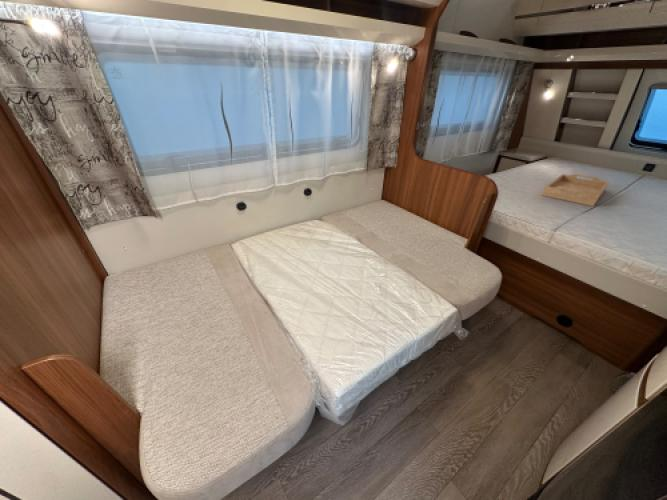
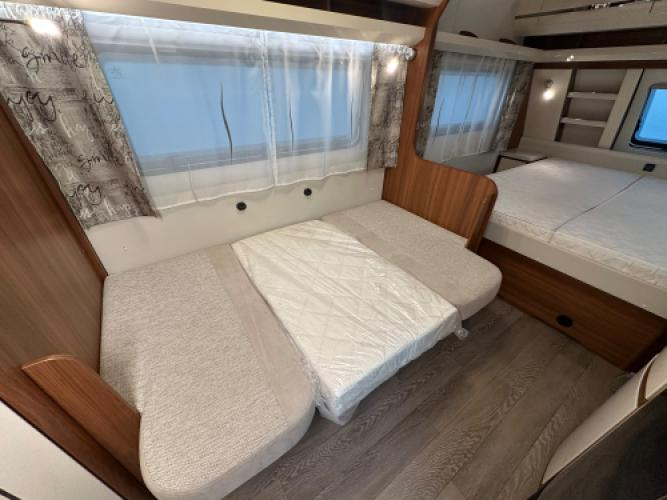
- serving tray (576, 187)
